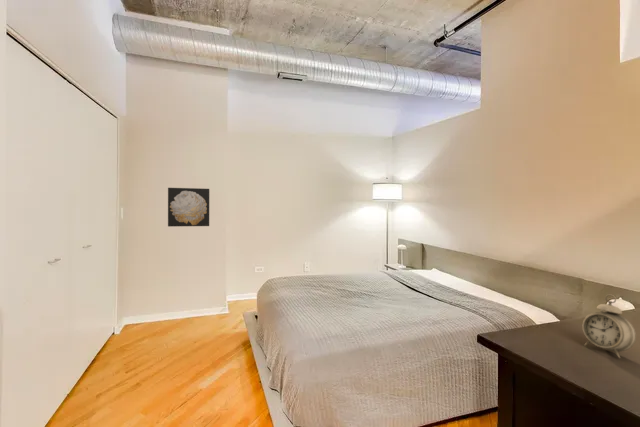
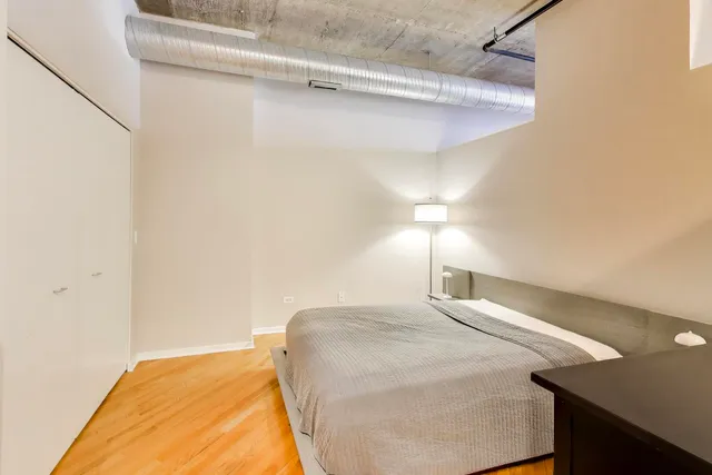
- wall art (189, 207)
- alarm clock (607, 322)
